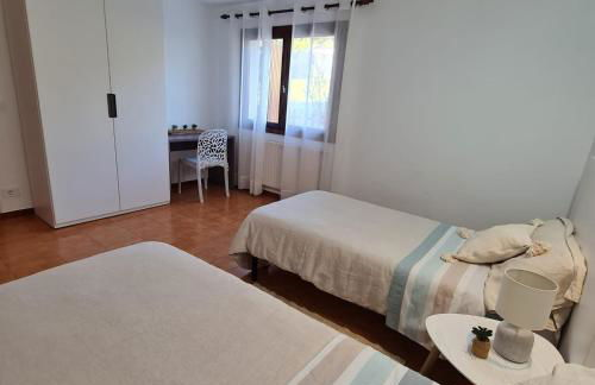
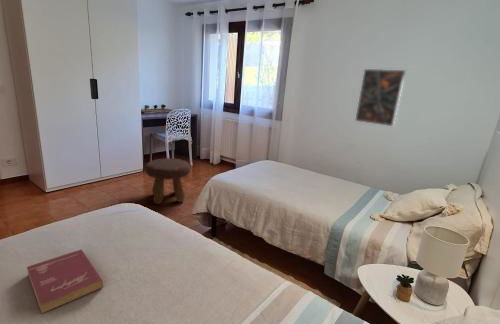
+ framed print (378, 97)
+ book (64, 277)
+ footstool (168, 179)
